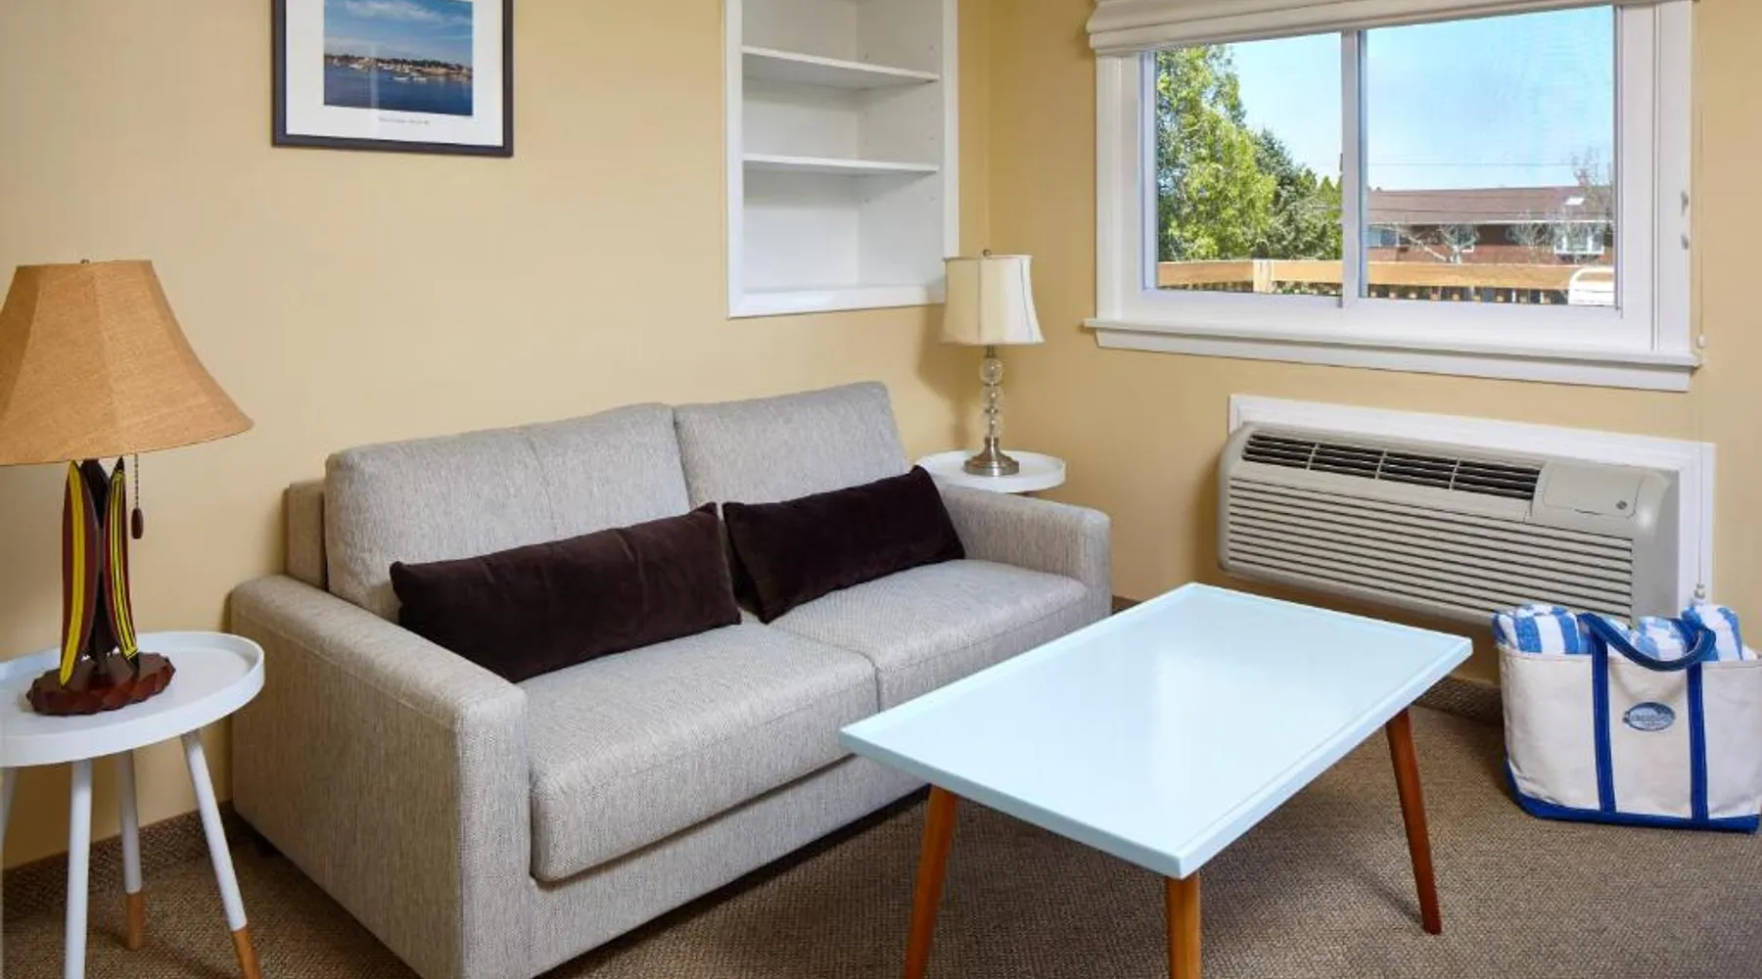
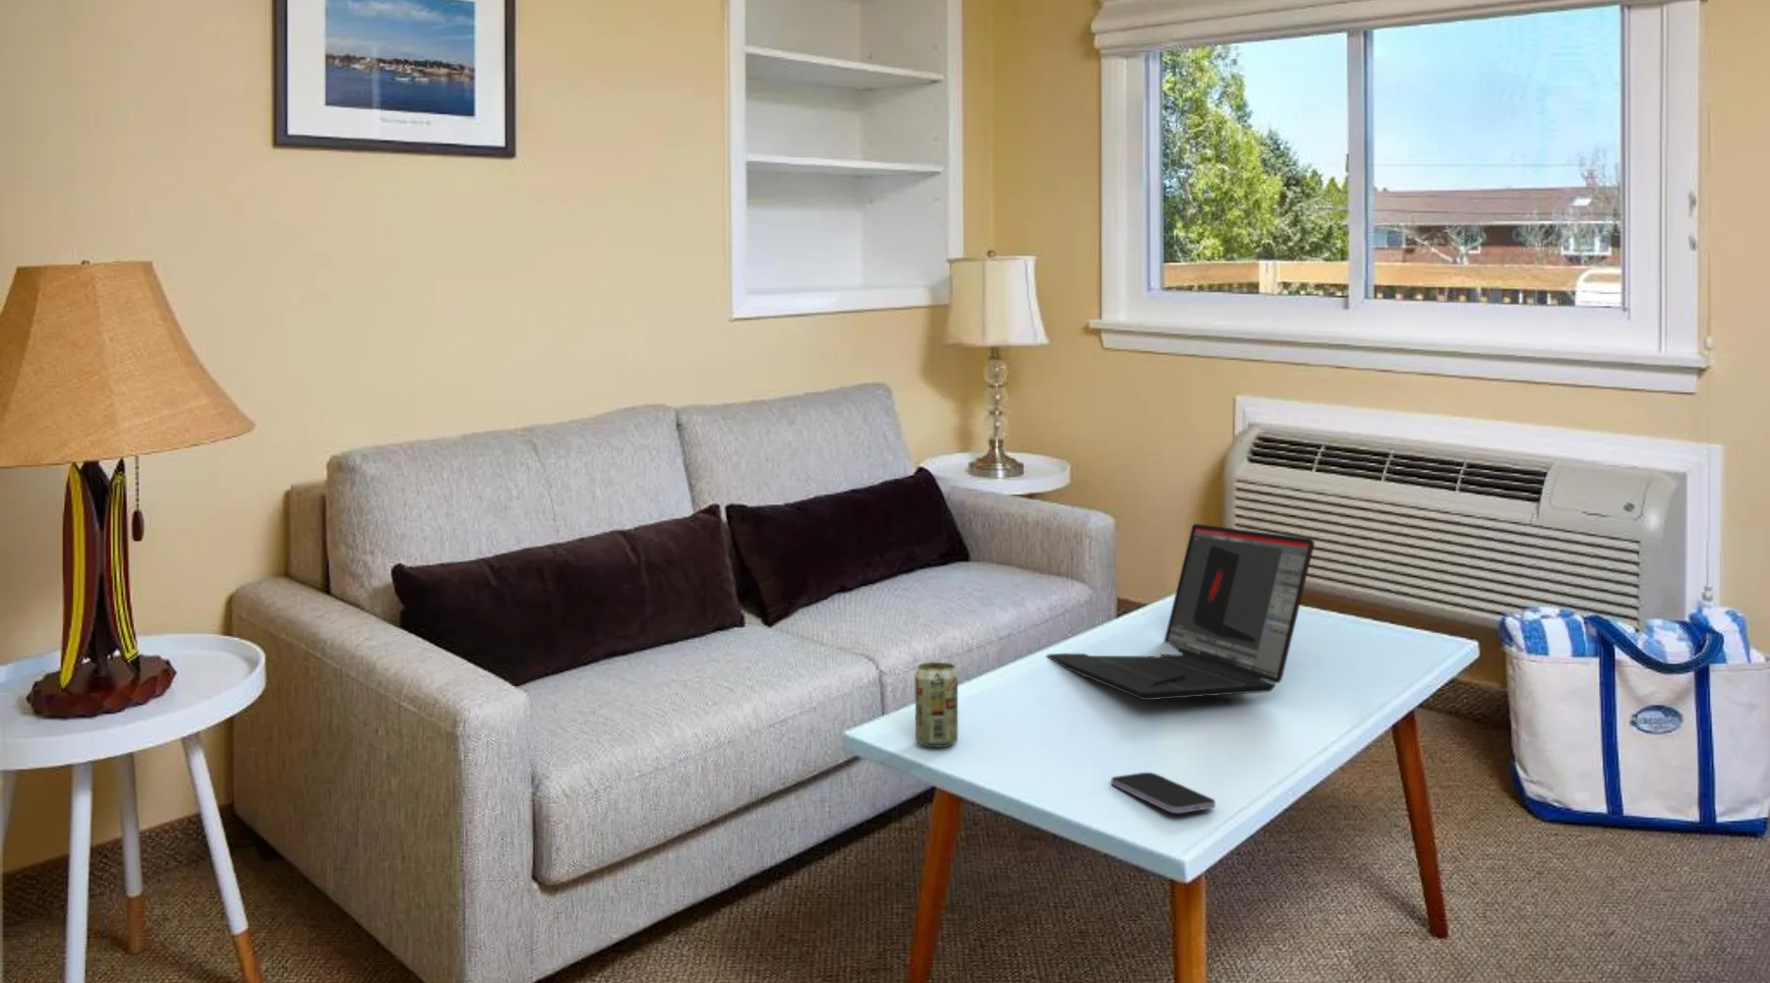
+ beverage can (936, 703)
+ laptop (1172, 605)
+ smartphone (1161, 792)
